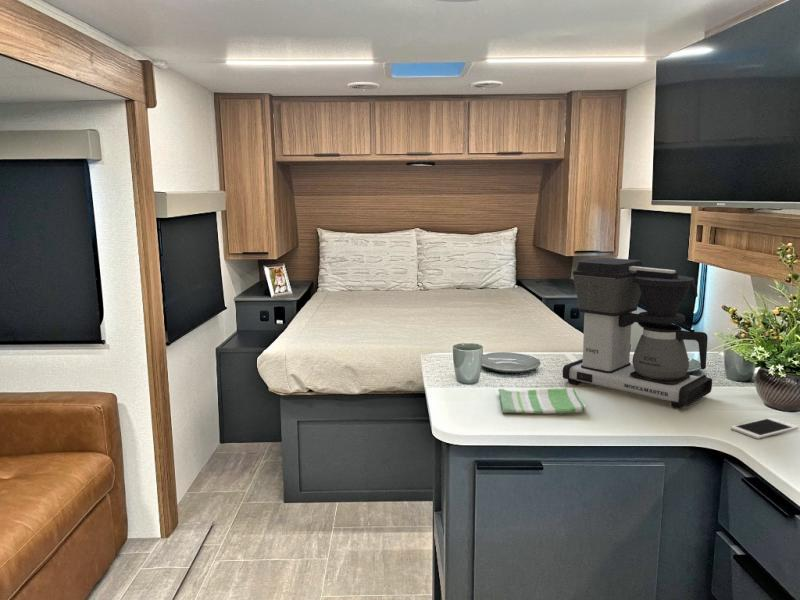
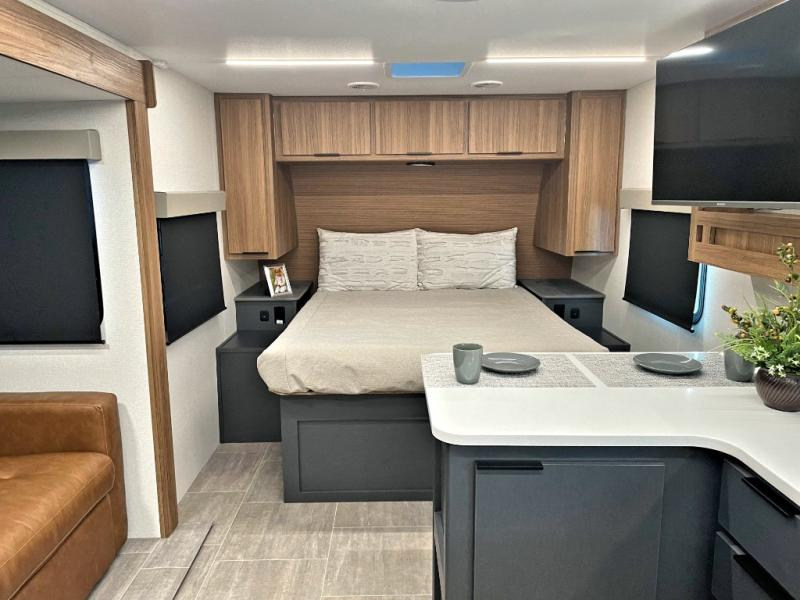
- dish towel (540, 400)
- coffee maker (640, 325)
- cell phone (764, 427)
